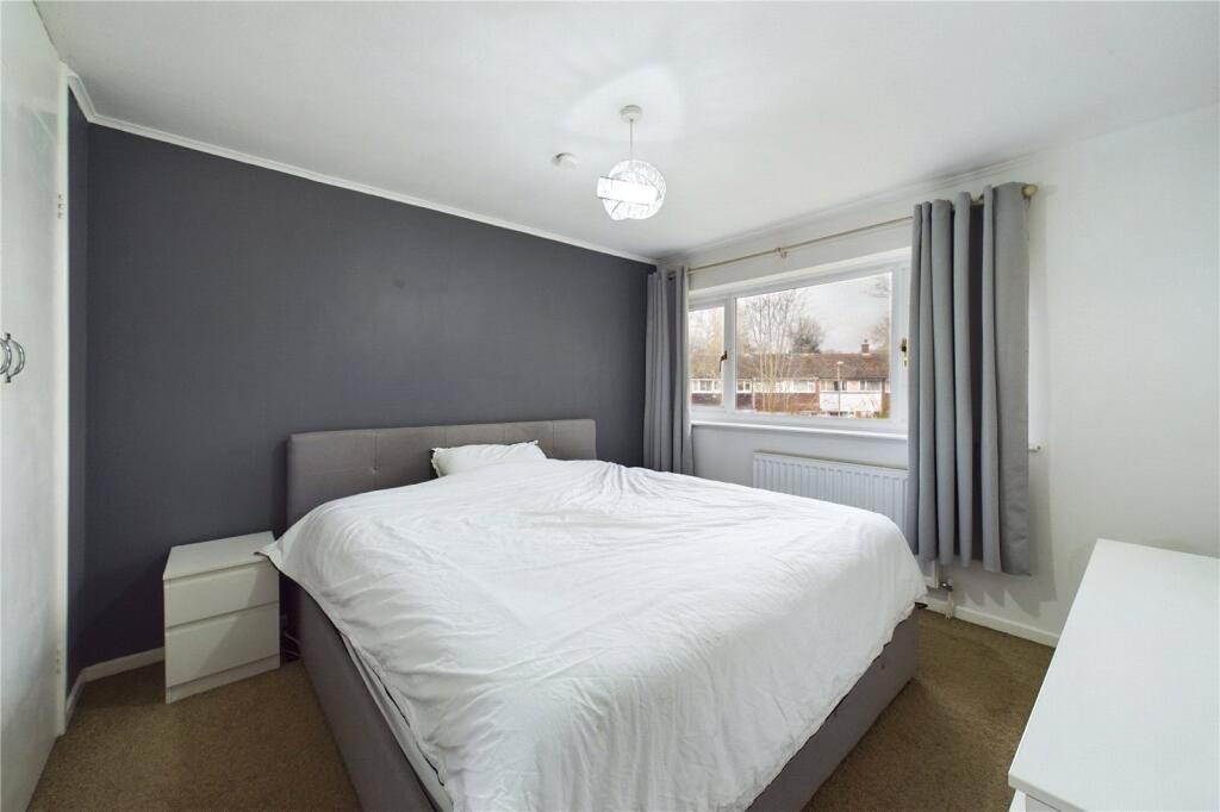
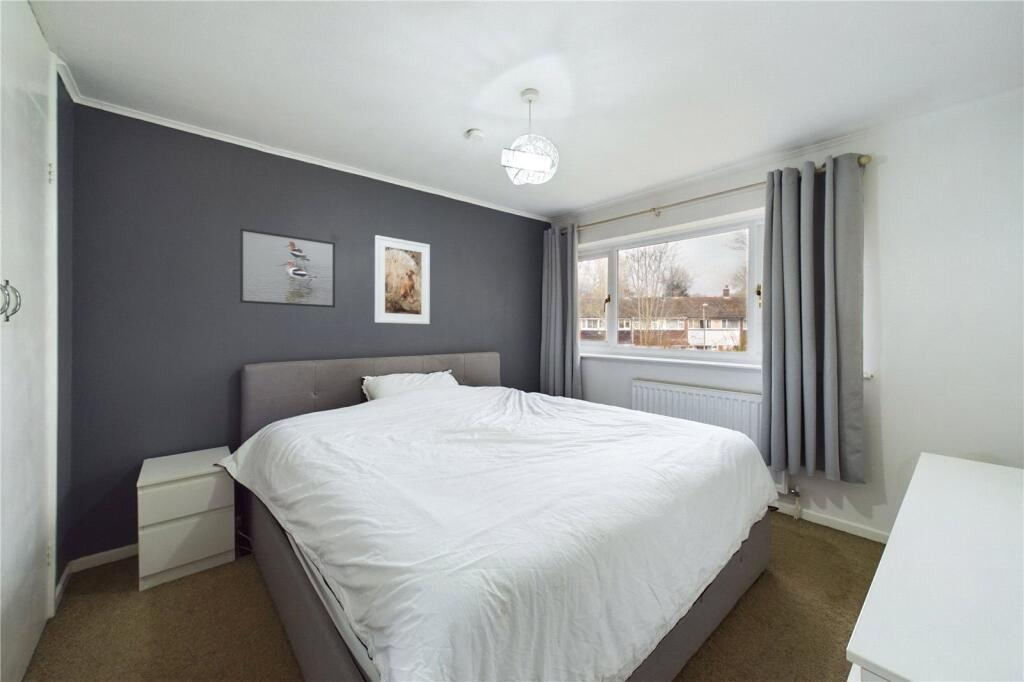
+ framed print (290, 270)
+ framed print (403, 281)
